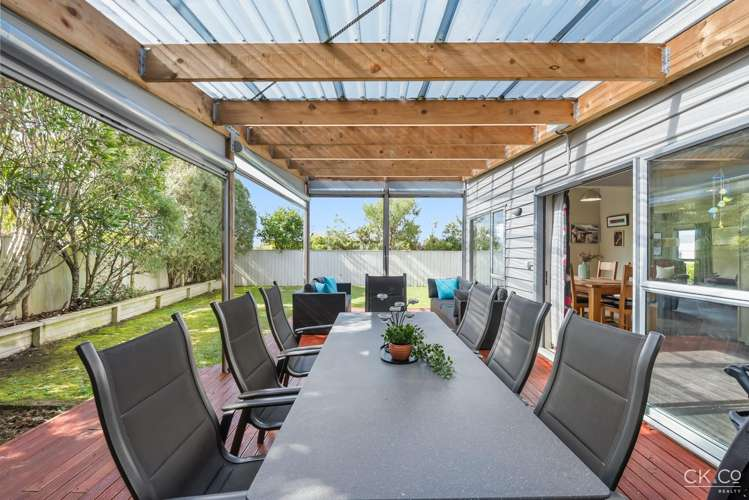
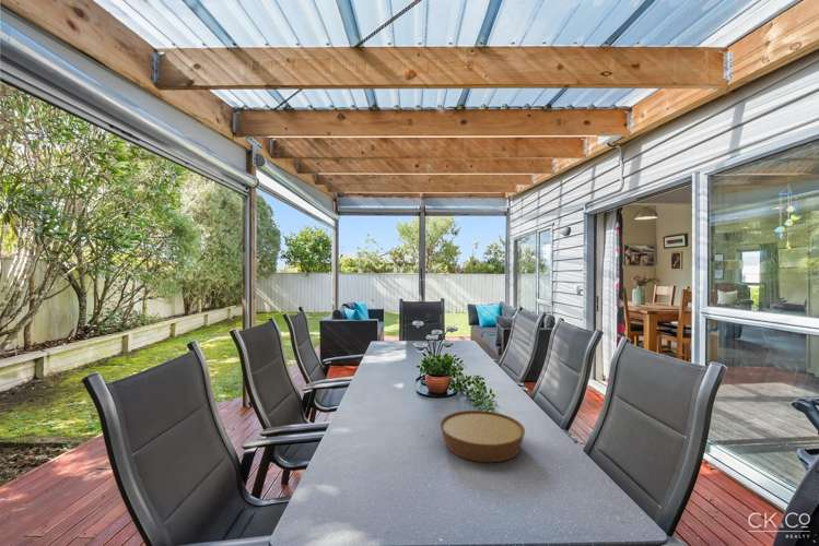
+ bowl (481, 435)
